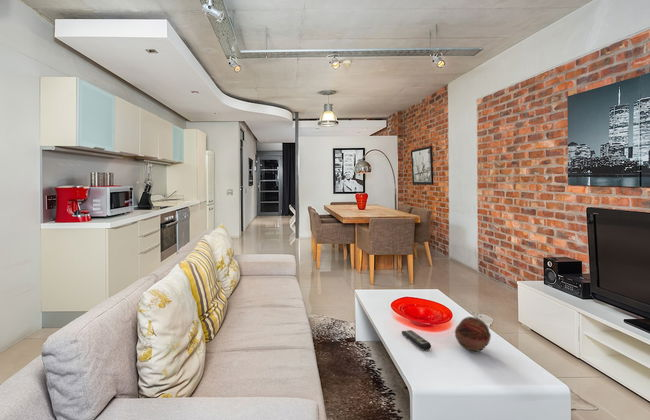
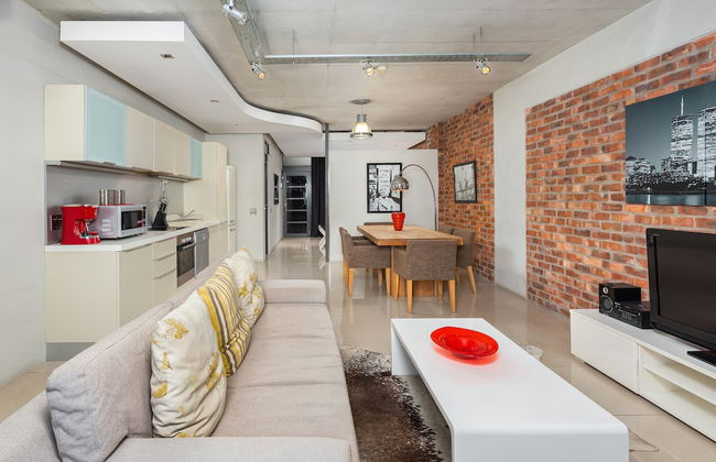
- decorative ball (472, 333)
- remote control (415, 338)
